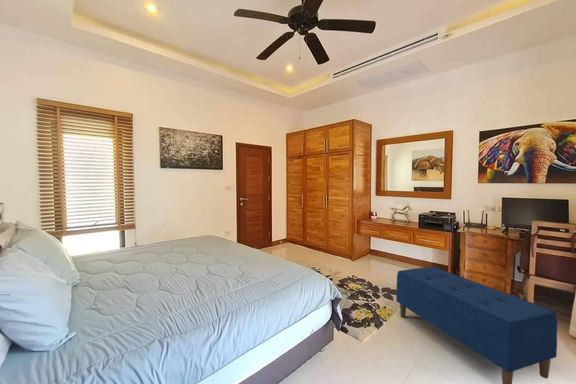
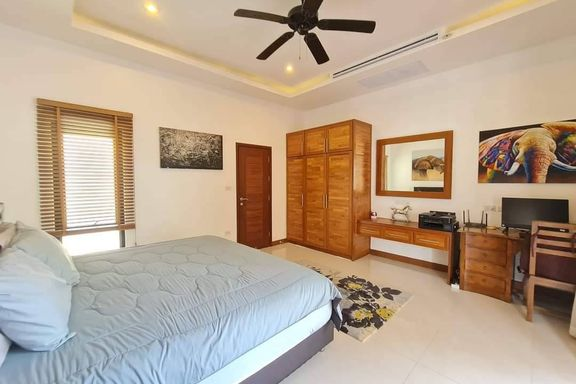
- bench (461, 314)
